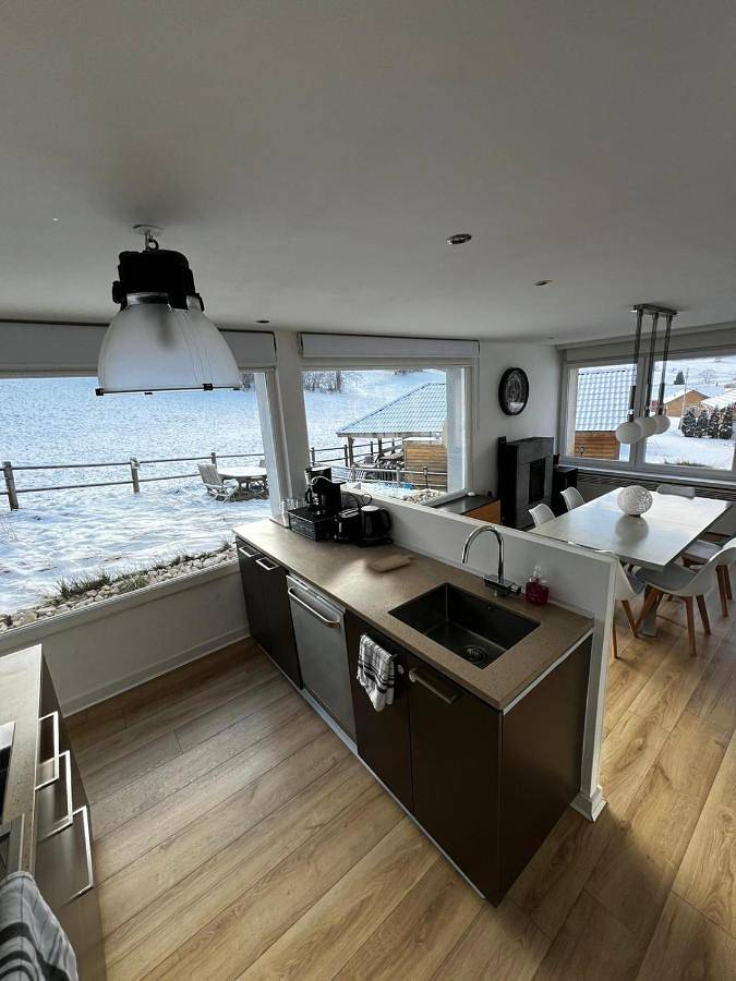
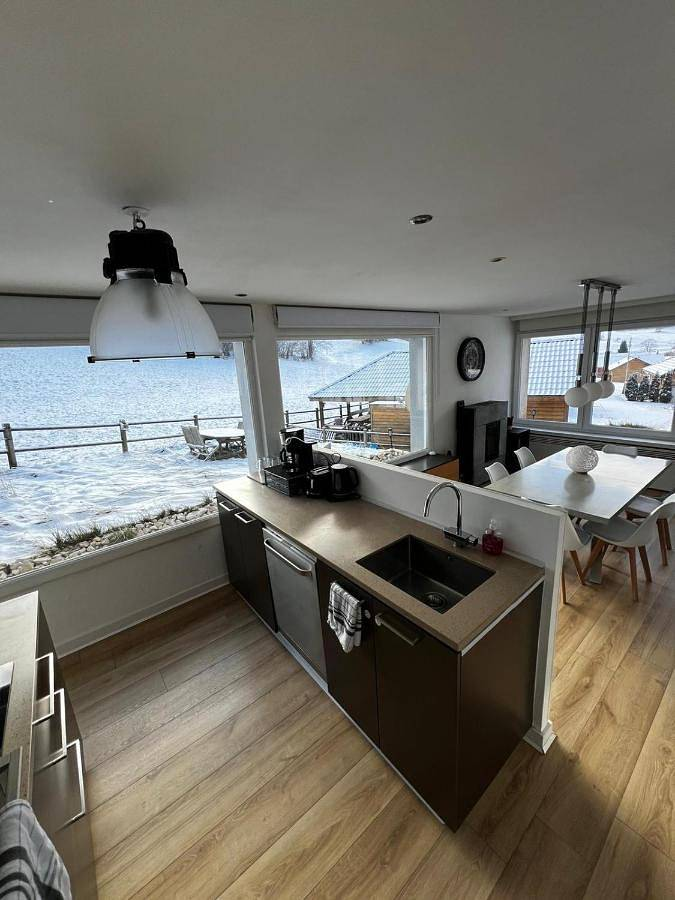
- chopping board (393, 561)
